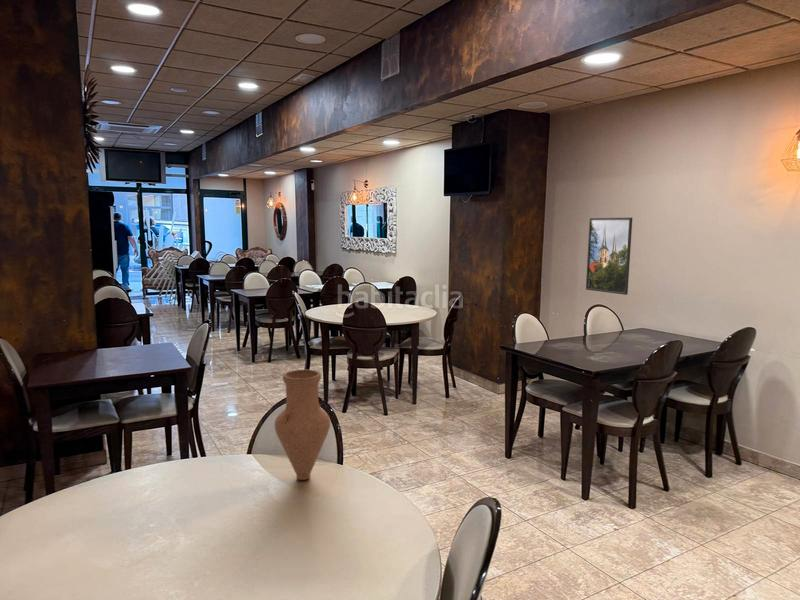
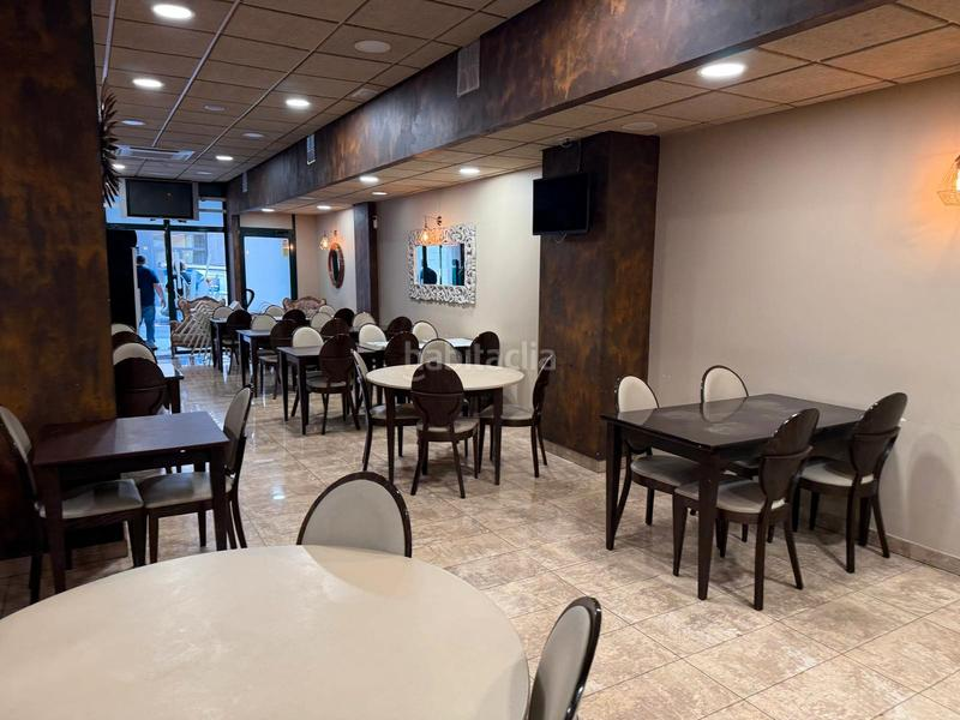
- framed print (608, 255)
- vase (302, 426)
